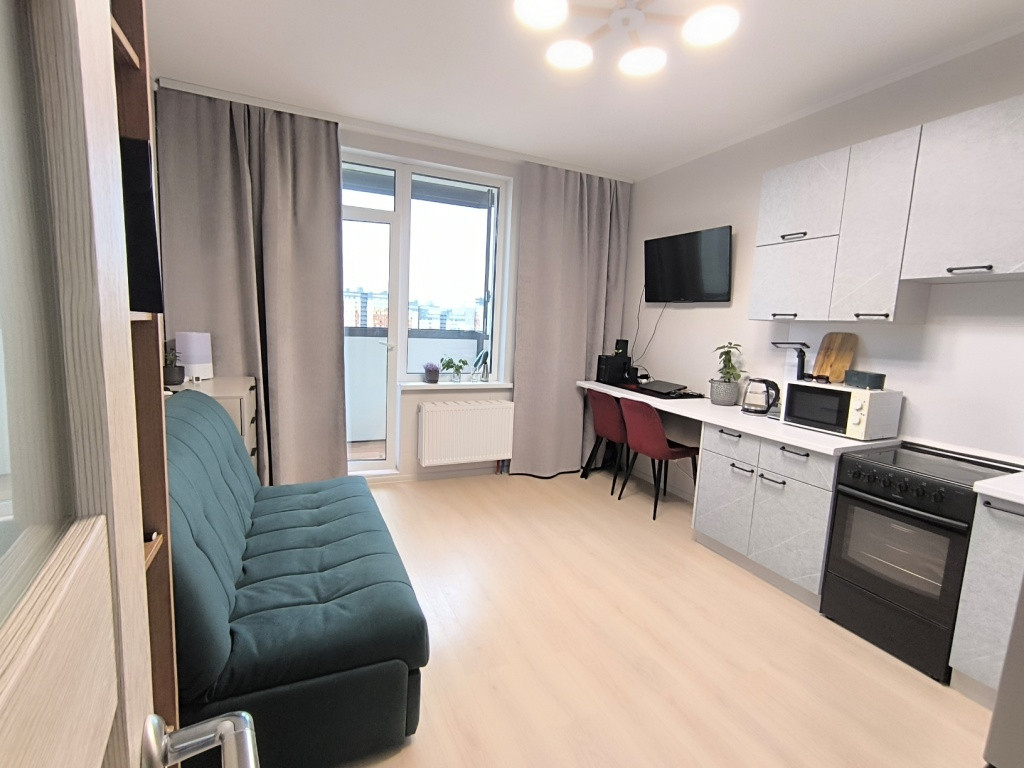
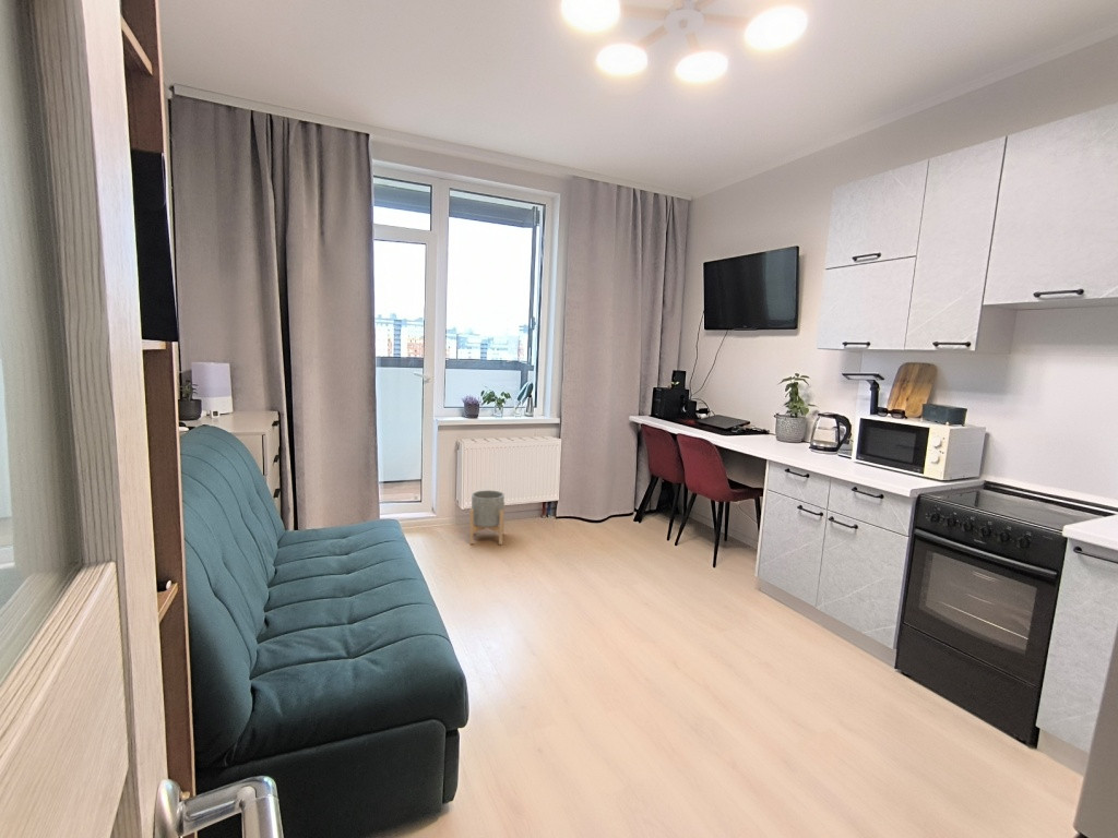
+ planter (487, 516)
